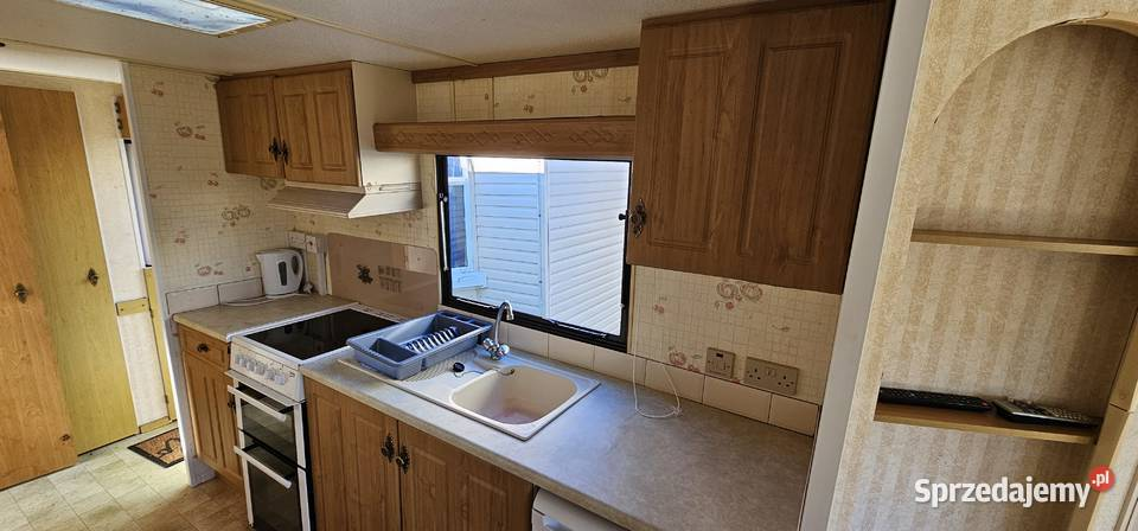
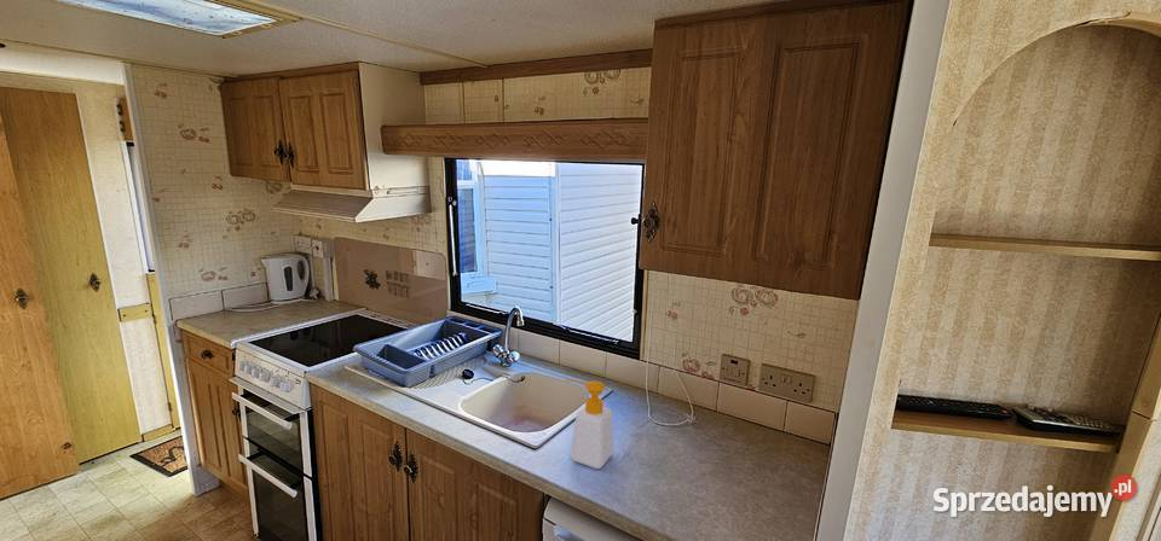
+ soap bottle (585, 418)
